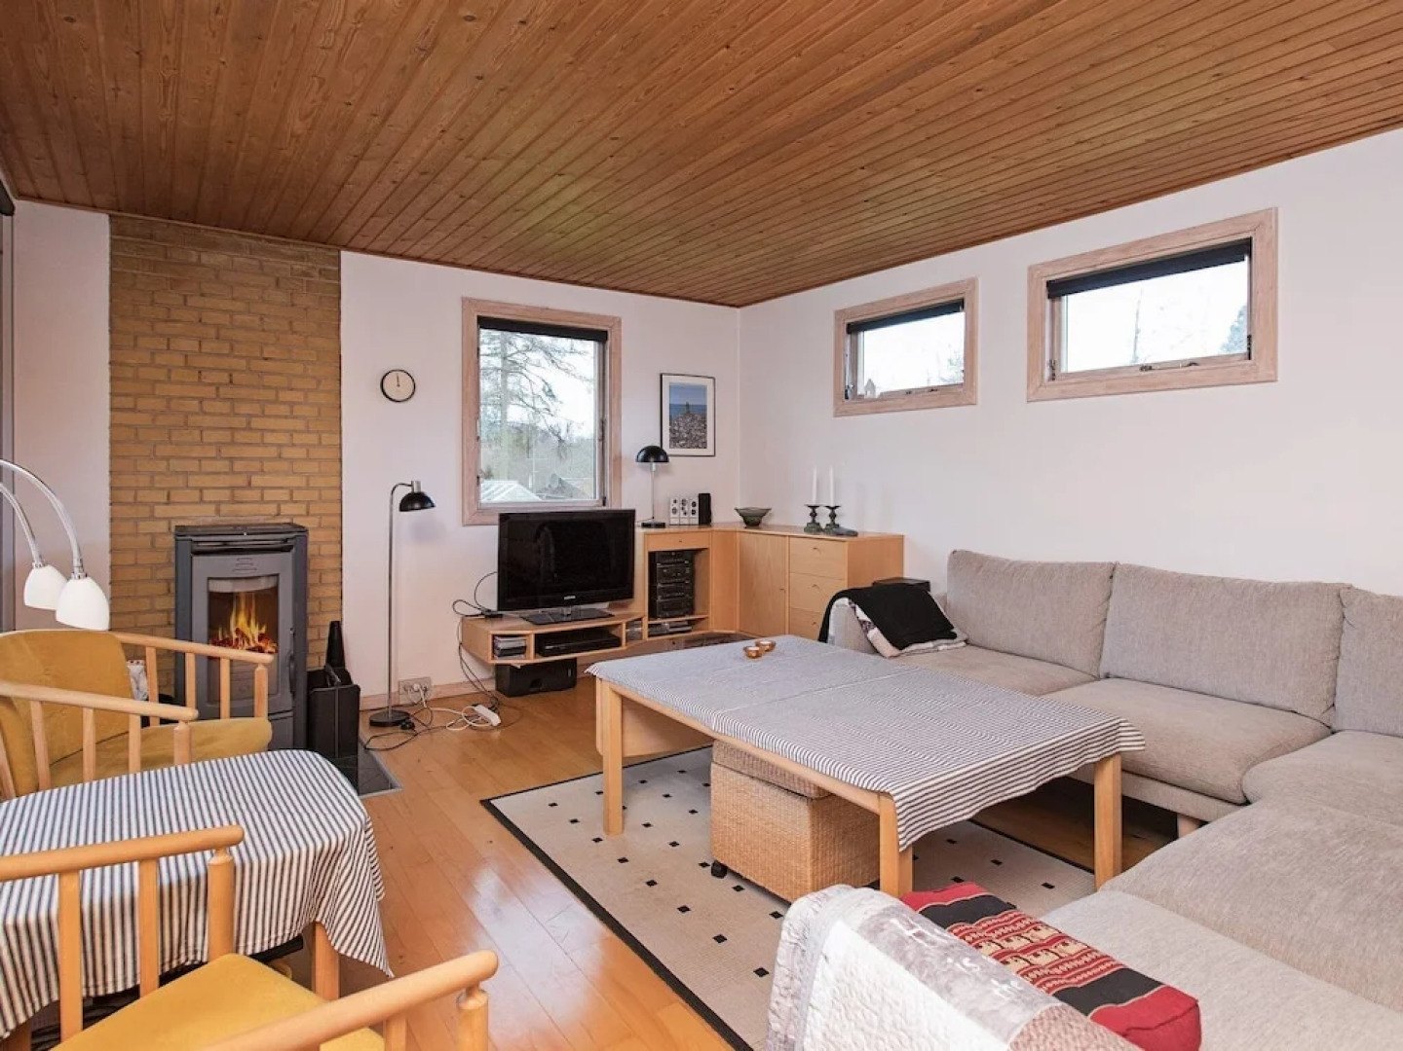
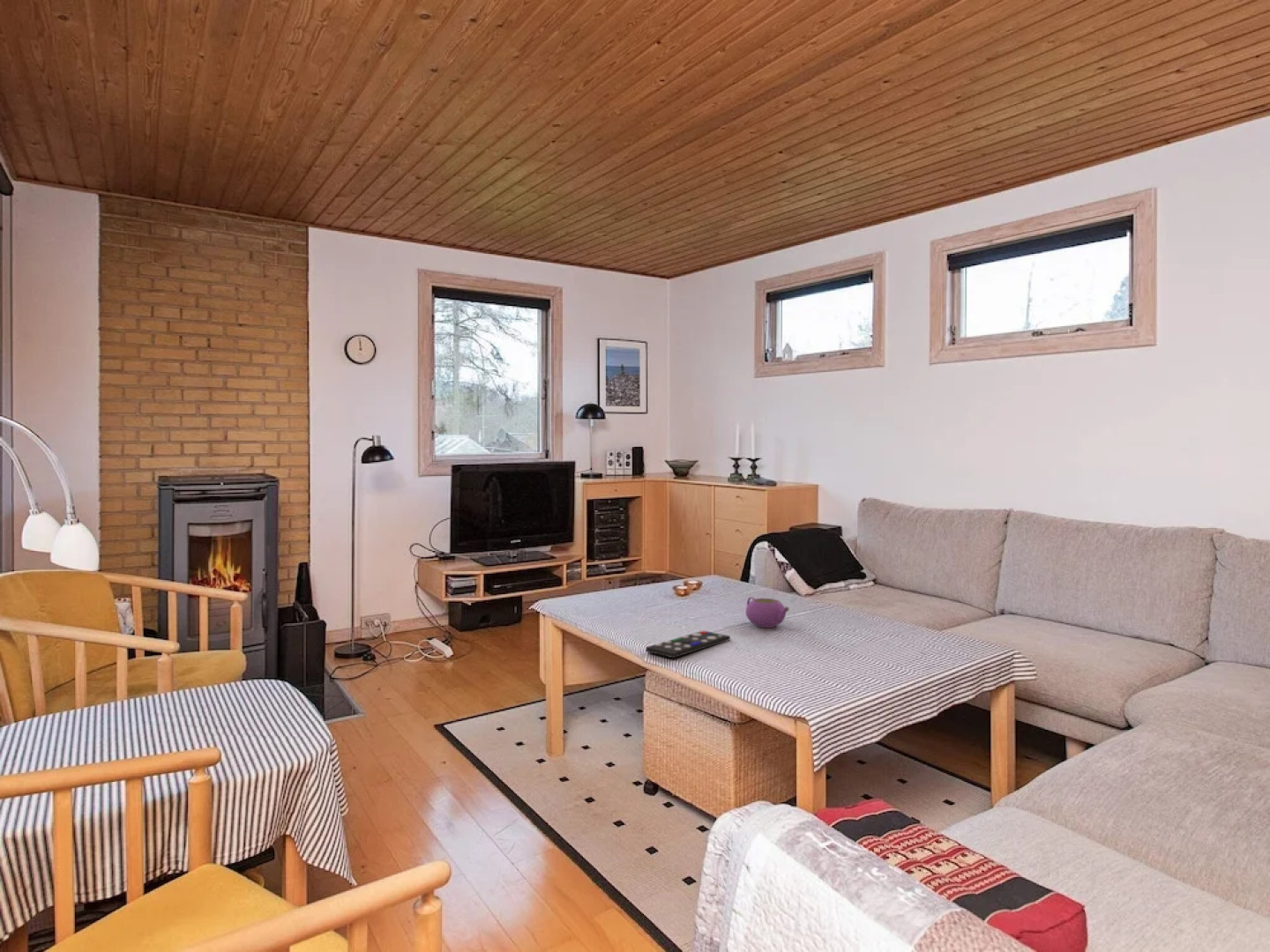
+ remote control (689, 643)
+ teapot (766, 613)
